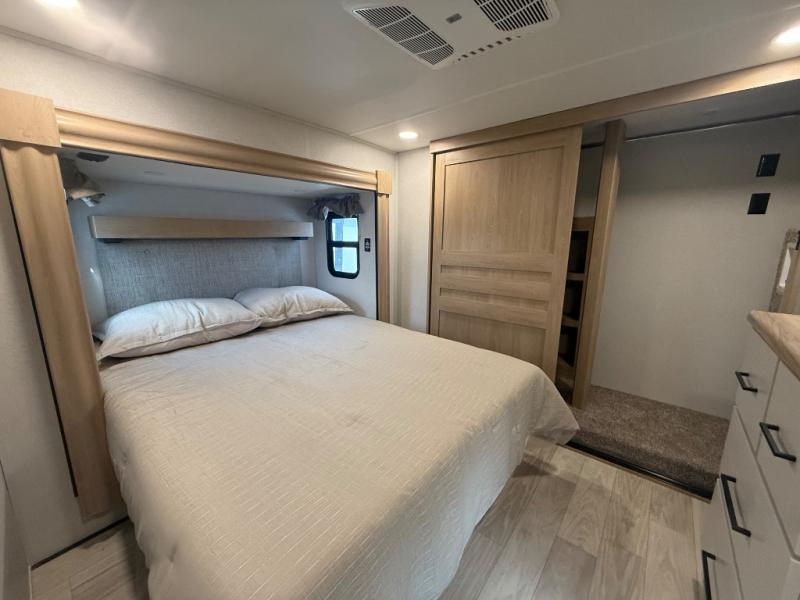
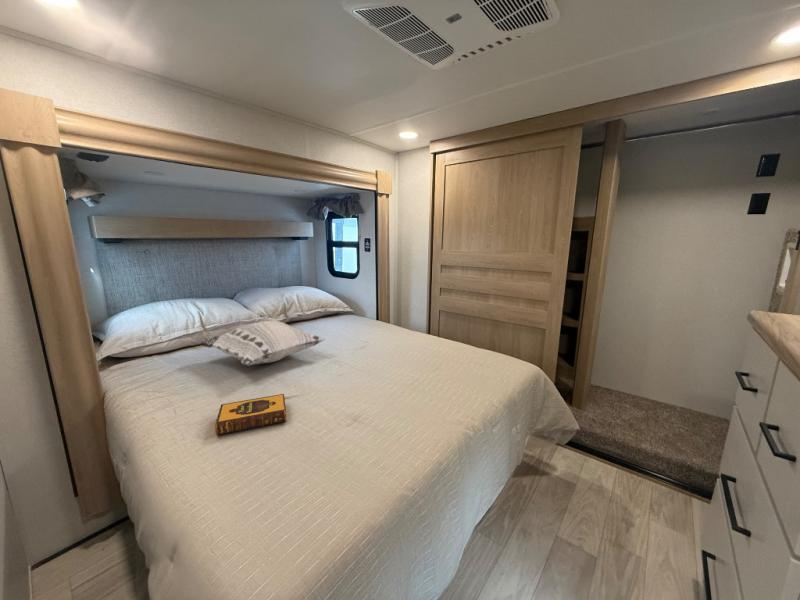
+ hardback book (253, 413)
+ decorative pillow (264, 341)
